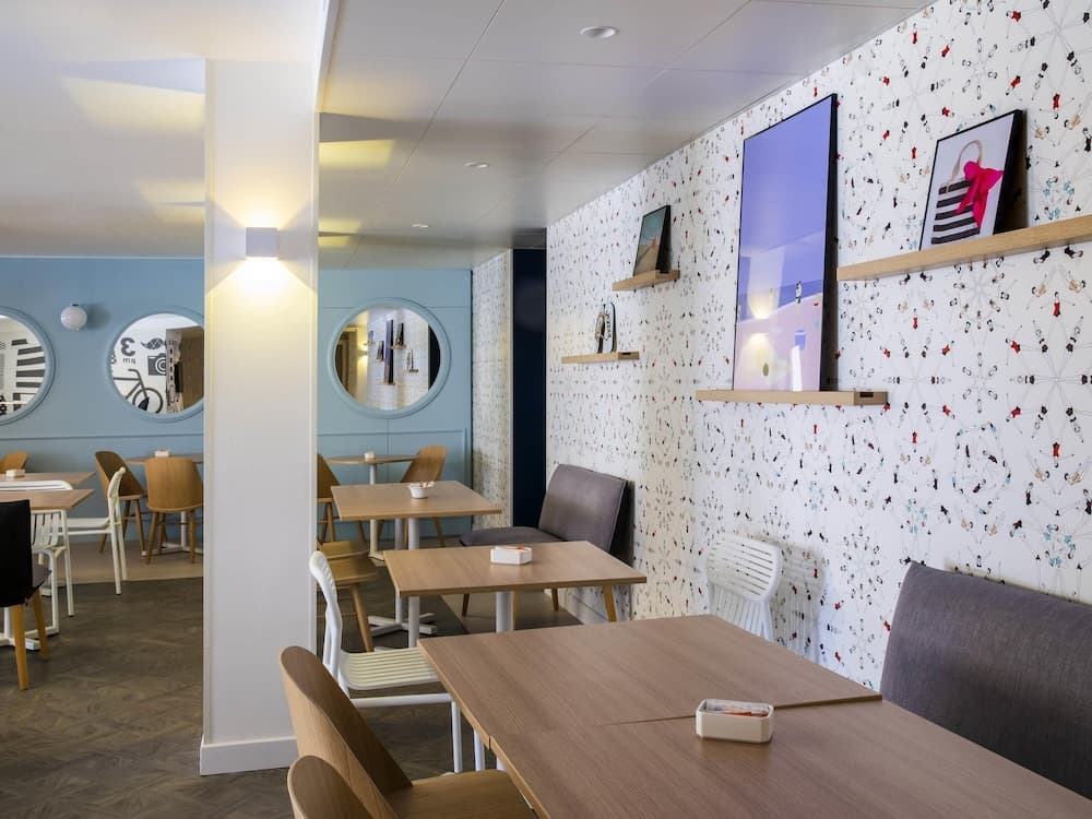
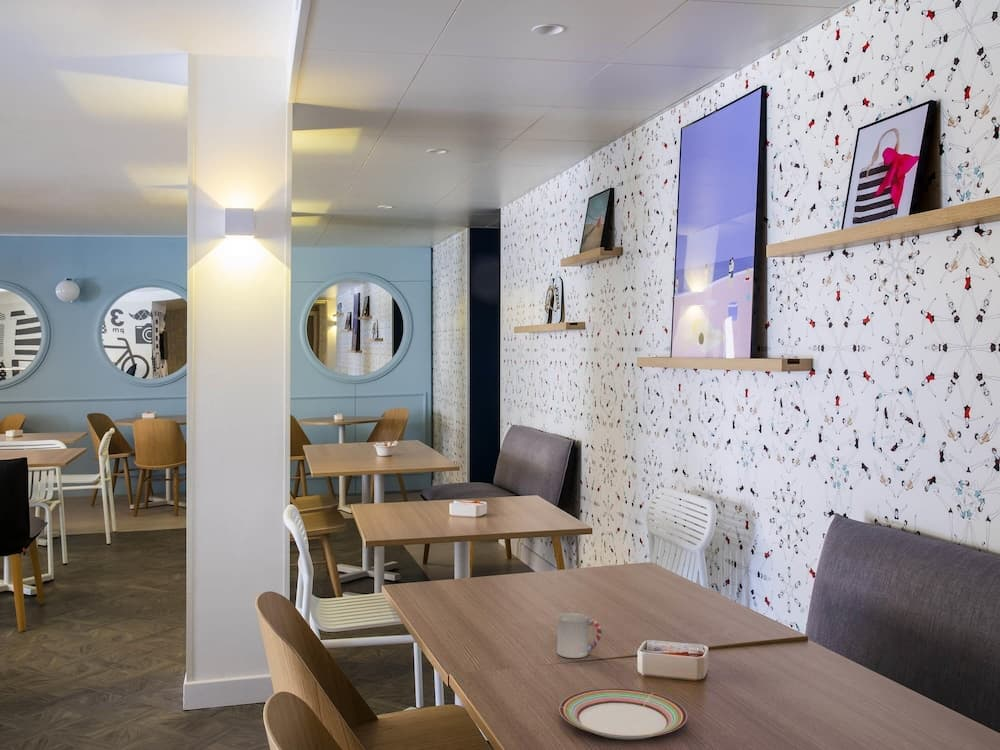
+ plate (622, 716)
+ cup (579, 635)
